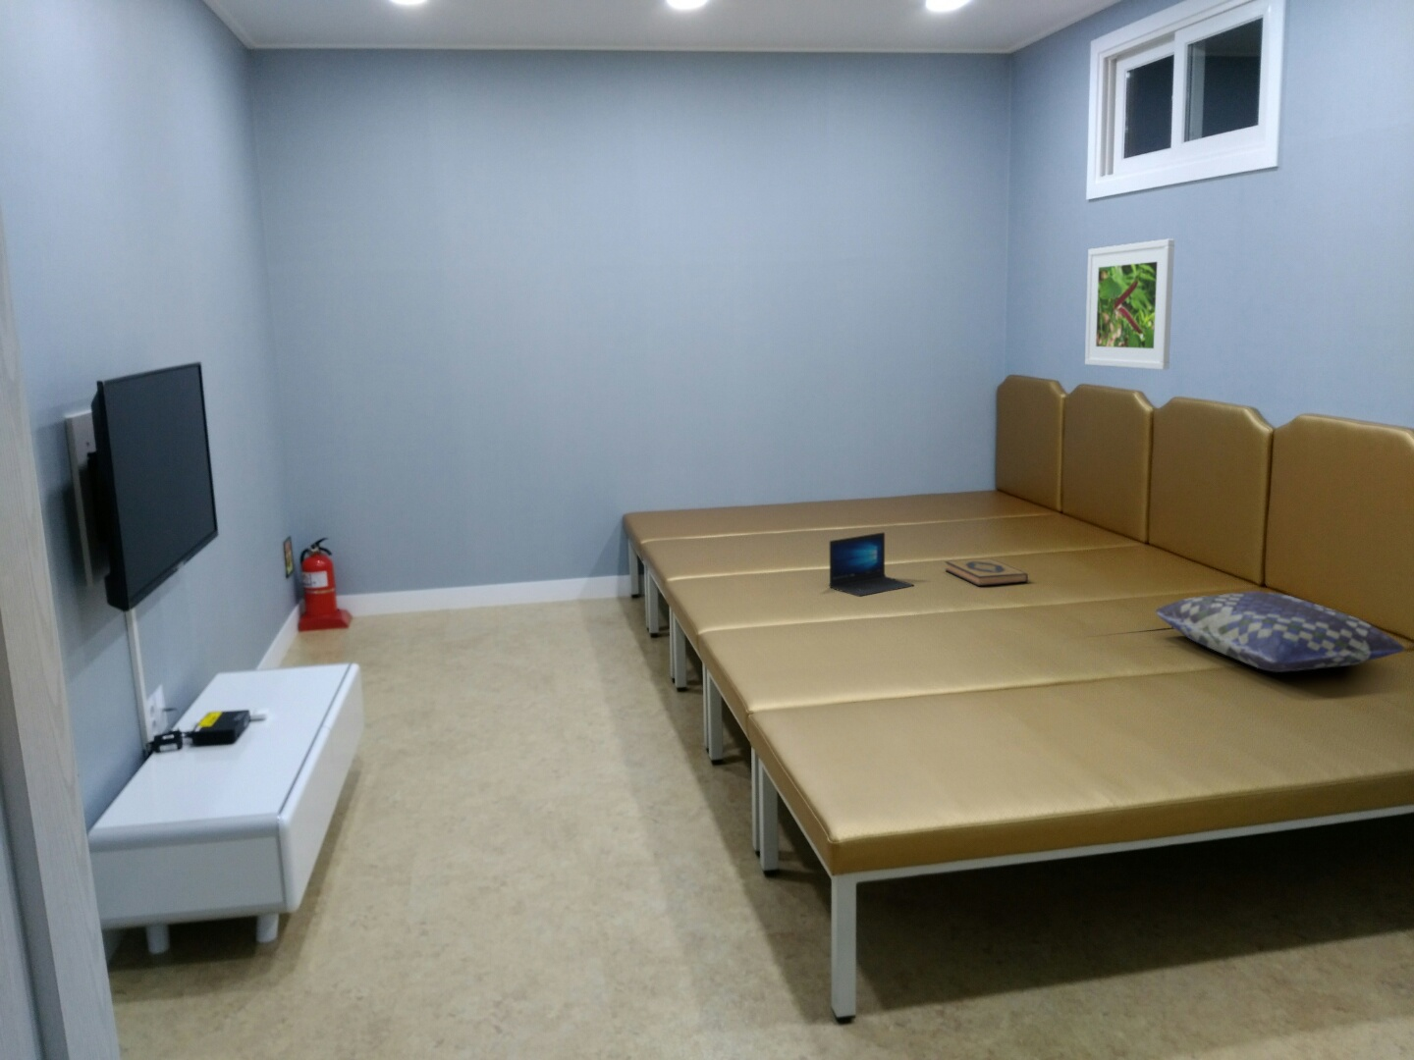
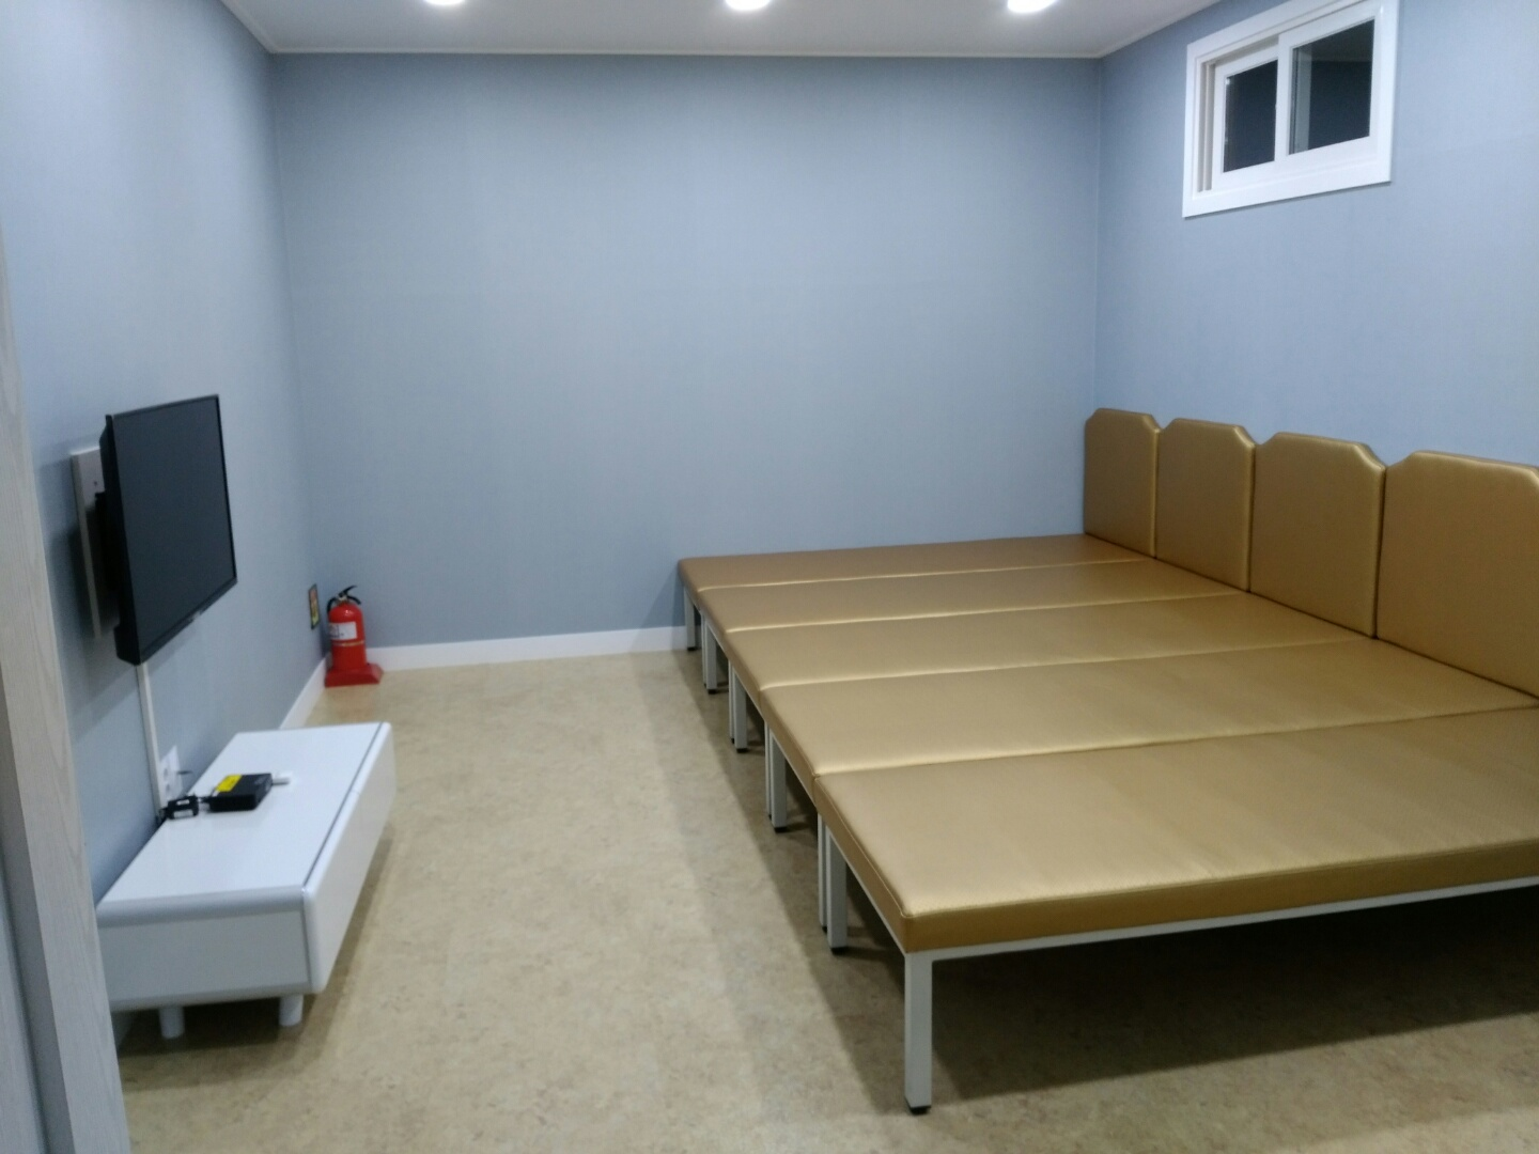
- cushion (1271, 628)
- hardback book (985, 571)
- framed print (1127, 306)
- laptop (871, 563)
